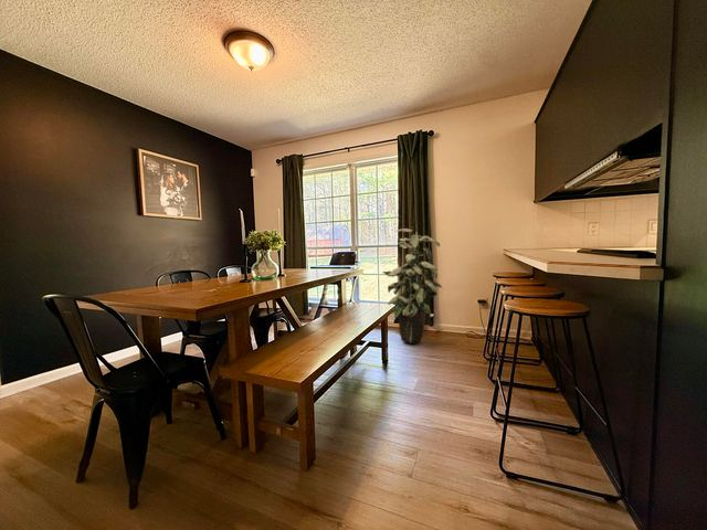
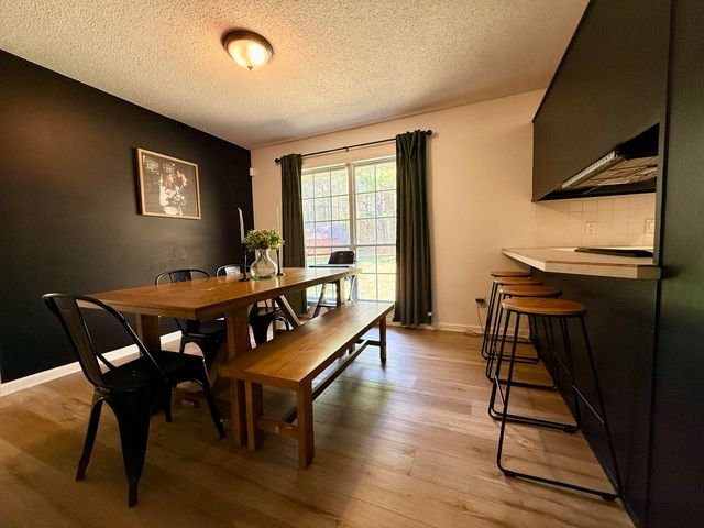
- indoor plant (411, 285)
